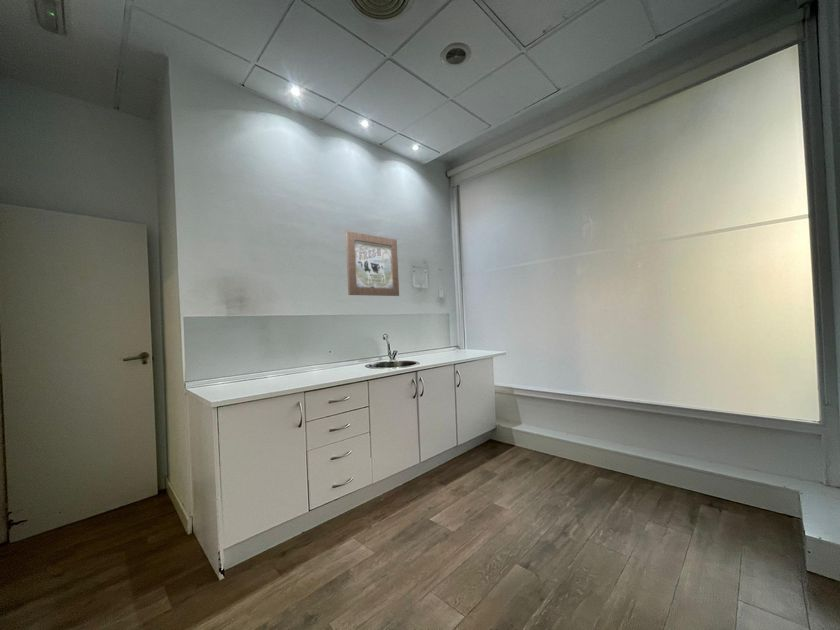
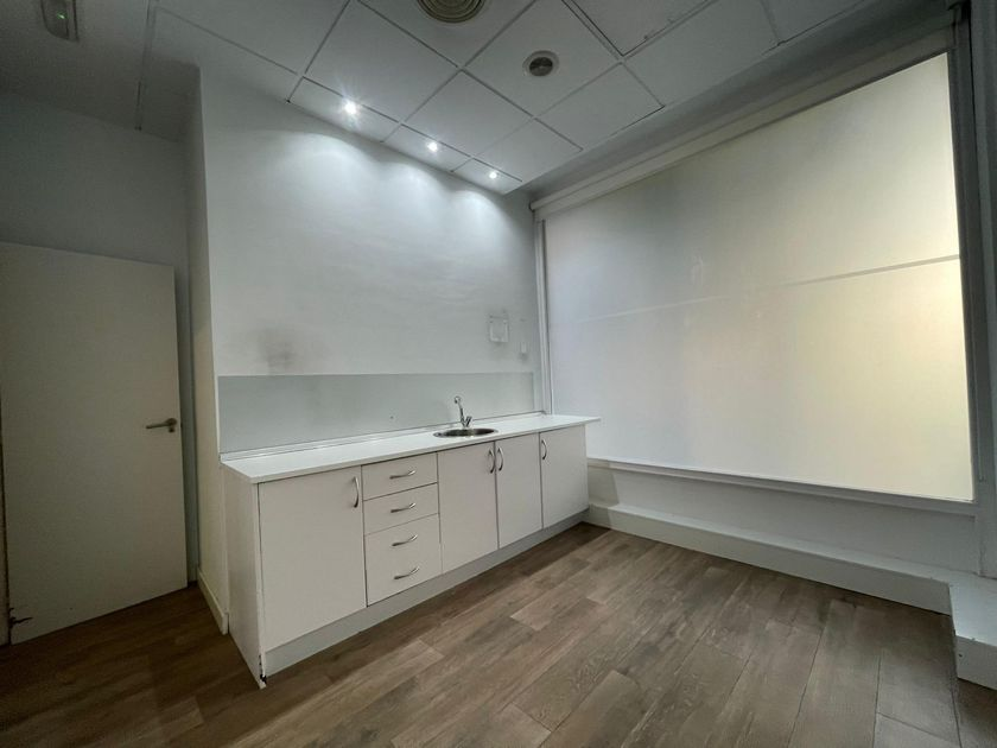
- wall art (374, 265)
